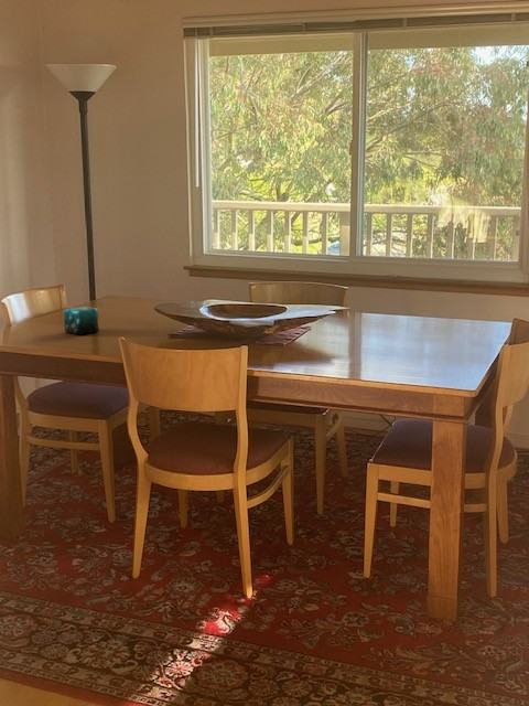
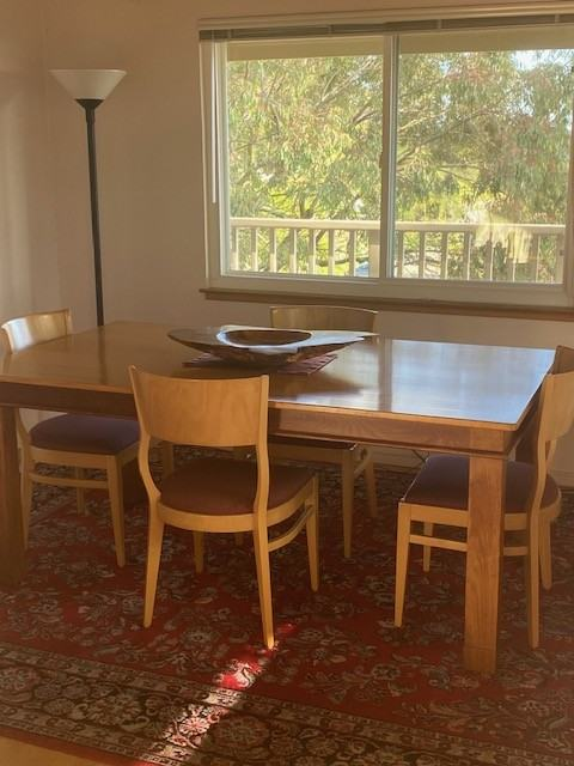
- candle (80, 315)
